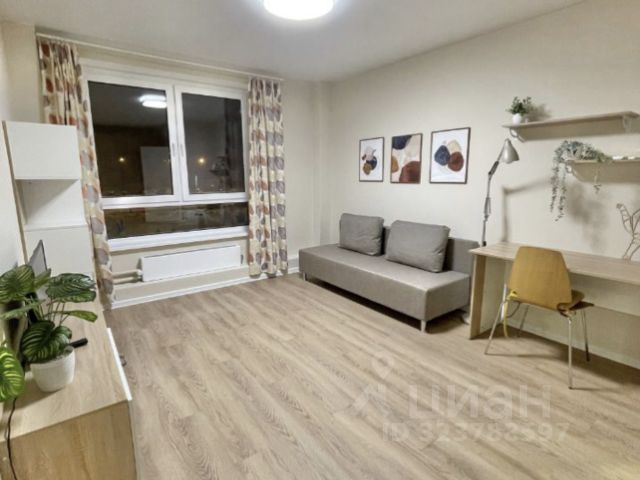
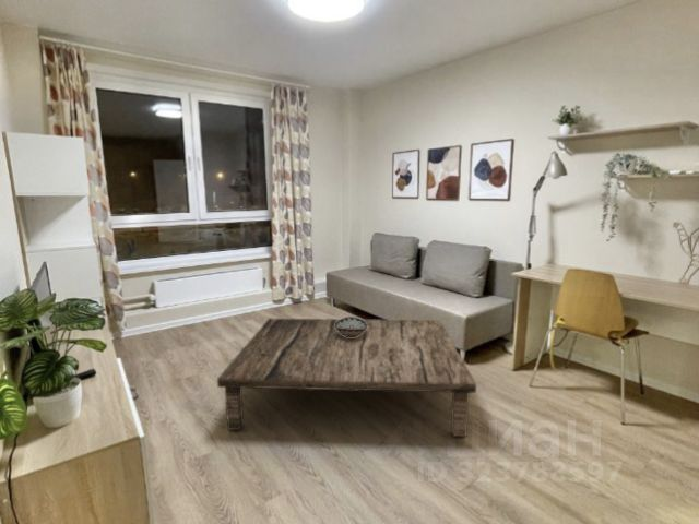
+ coffee table (350, 366)
+ decorative bowl (351, 329)
